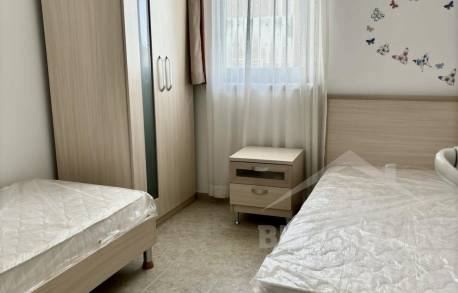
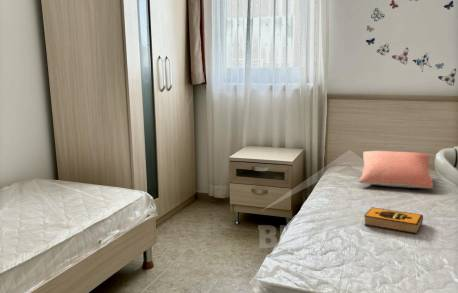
+ pillow (395, 168)
+ hardback book (393, 219)
